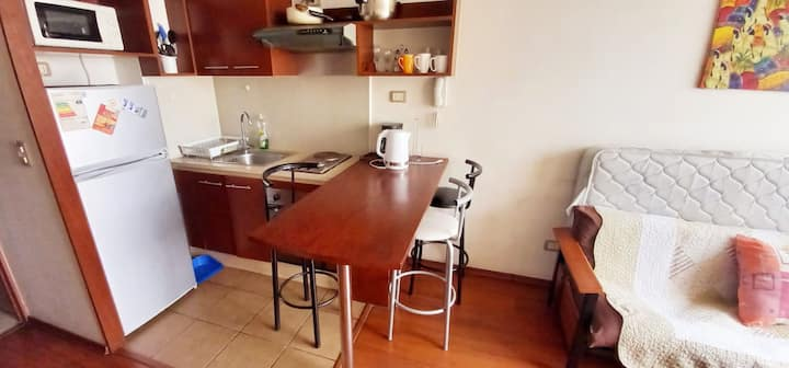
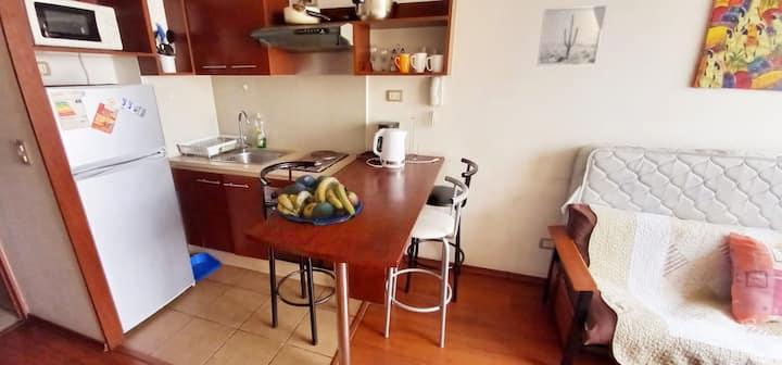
+ fruit bowl (320, 193)
+ wall art (569, 37)
